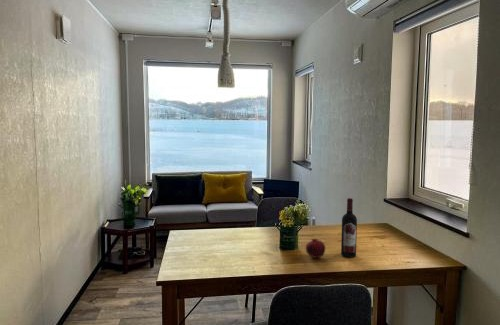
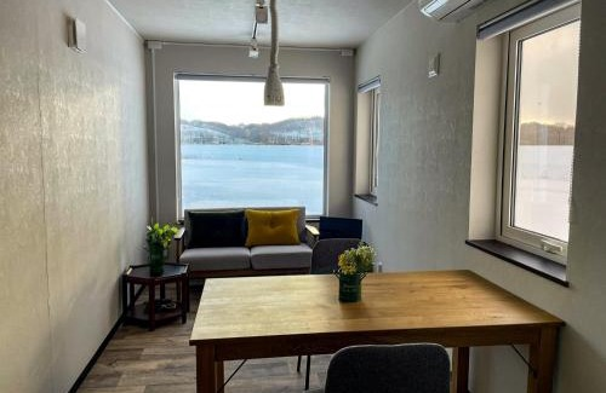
- wine bottle (349, 226)
- fruit (315, 247)
